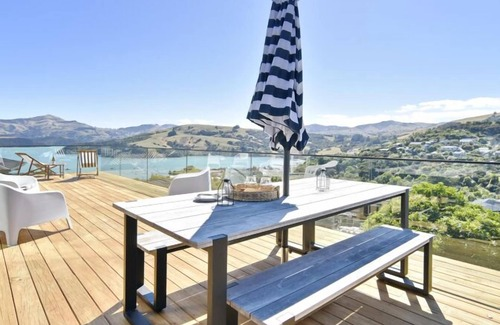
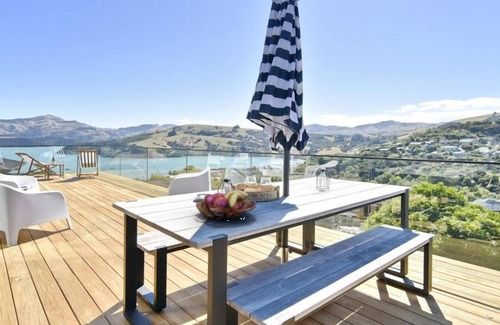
+ fruit basket (226, 203)
